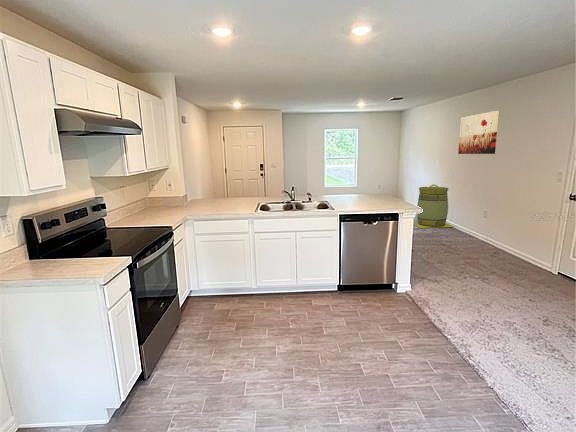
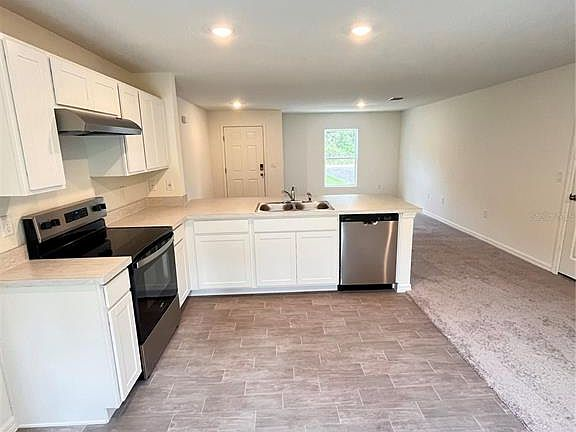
- barrel (430, 204)
- wall art (476, 134)
